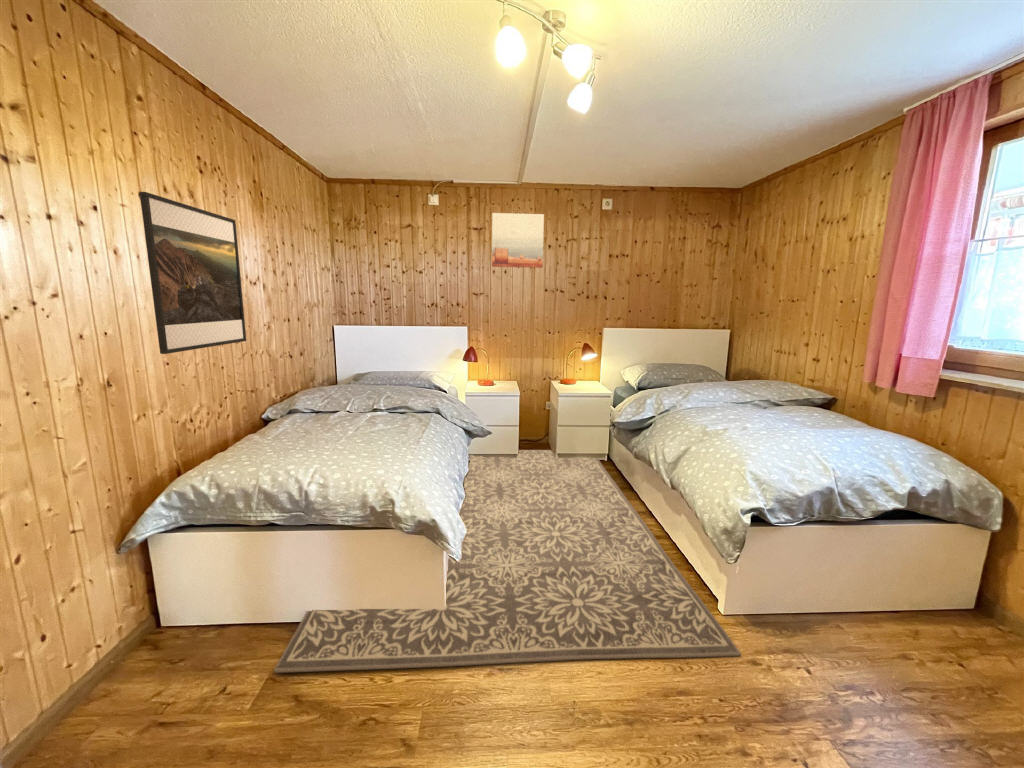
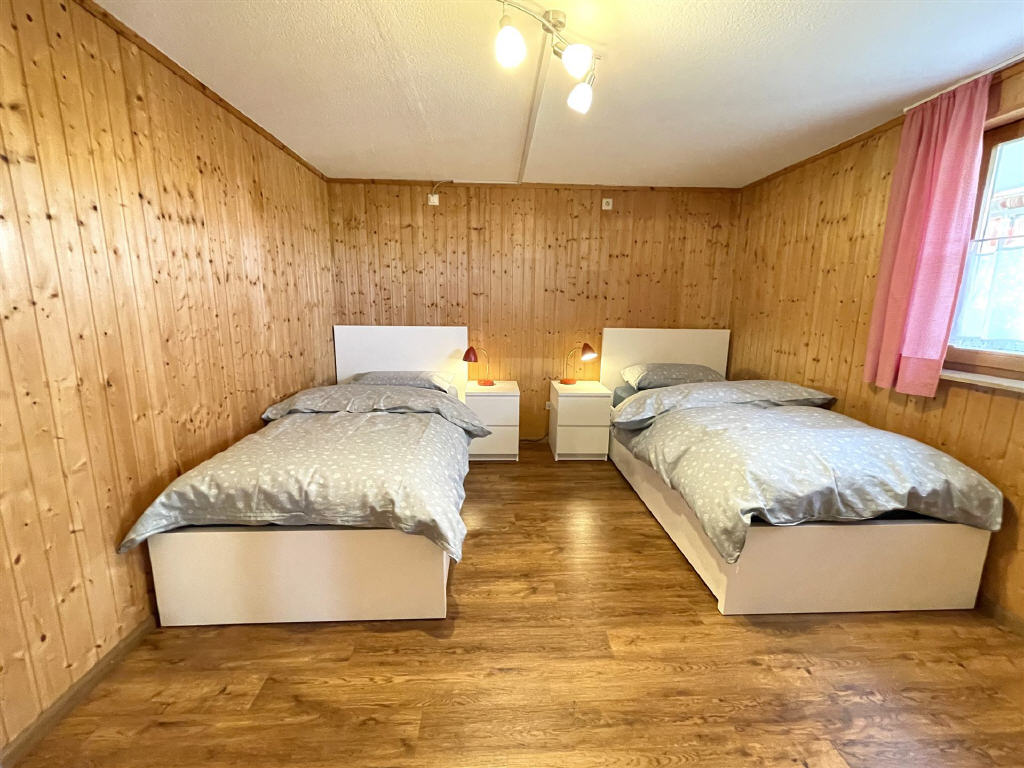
- rug (501, 512)
- wall art (517, 240)
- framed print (202, 279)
